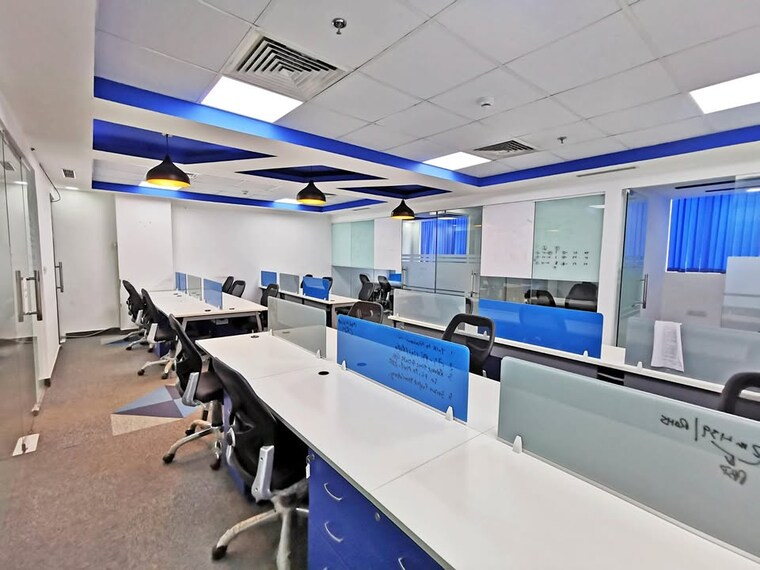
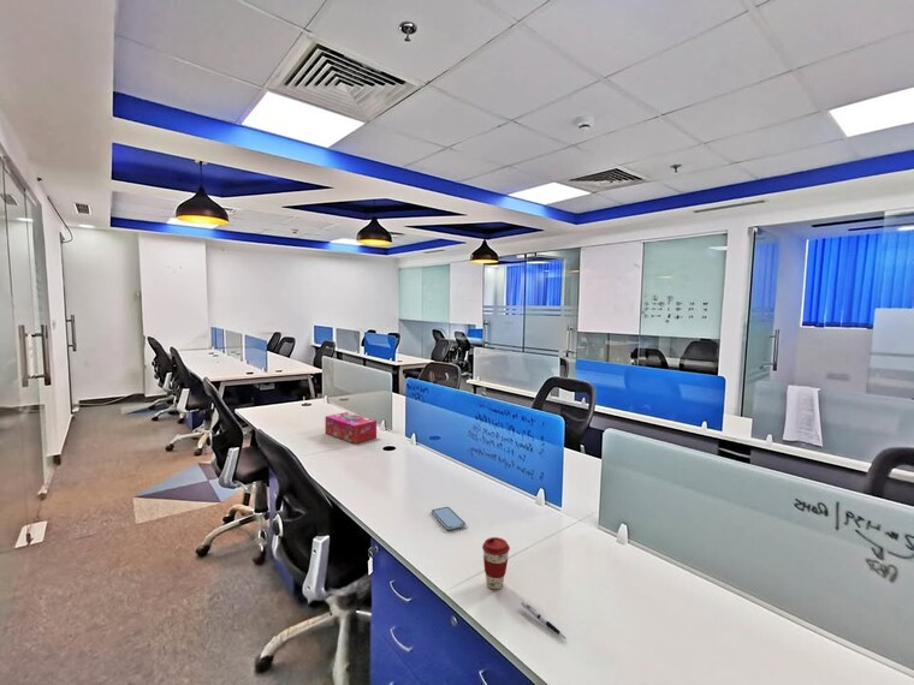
+ smartphone (447, 517)
+ coffee cup (495, 562)
+ pen (542, 619)
+ tissue box (350, 427)
